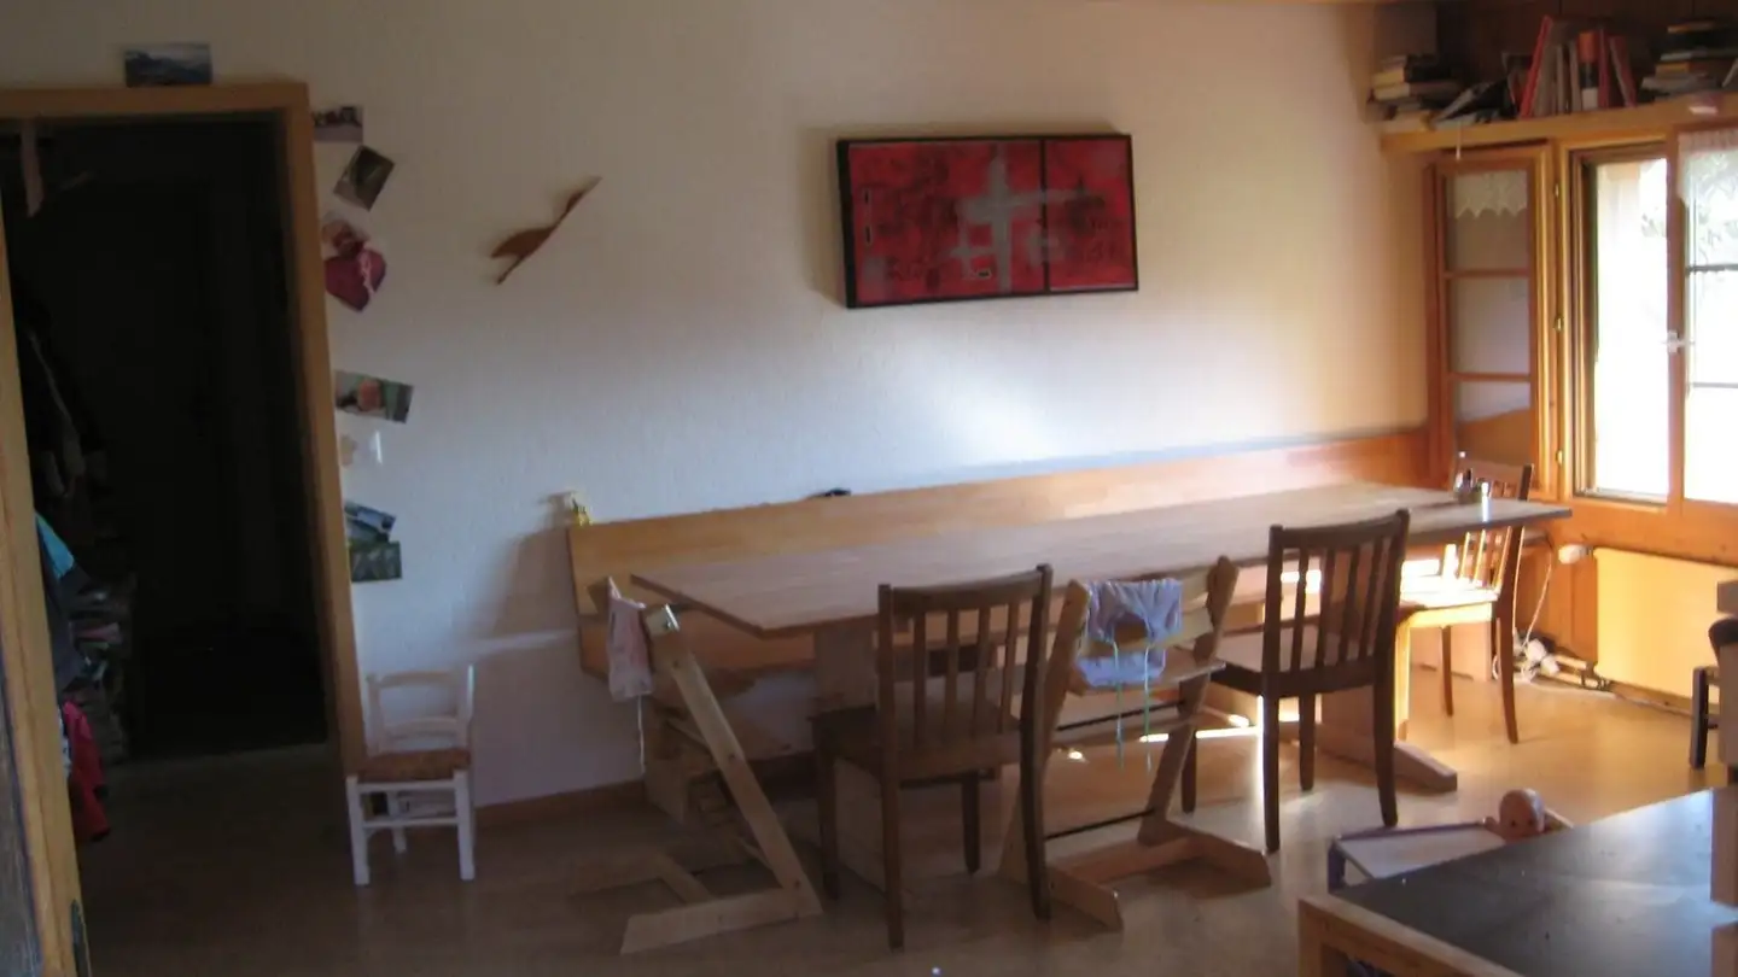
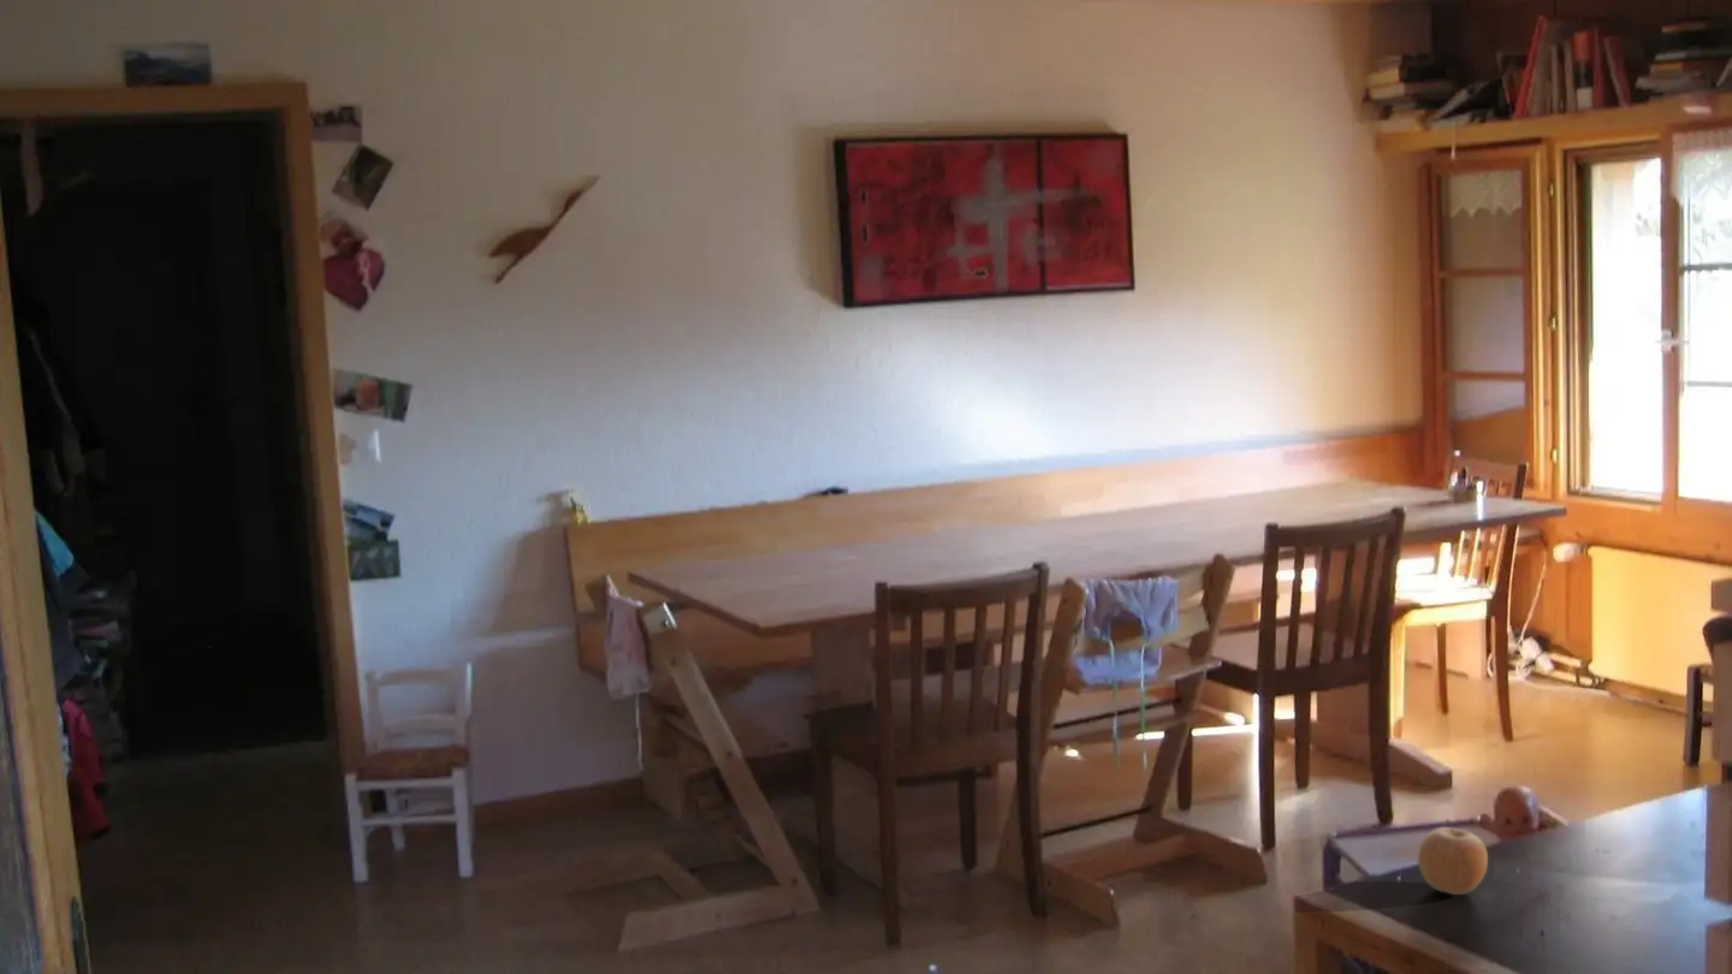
+ fruit (1452, 855)
